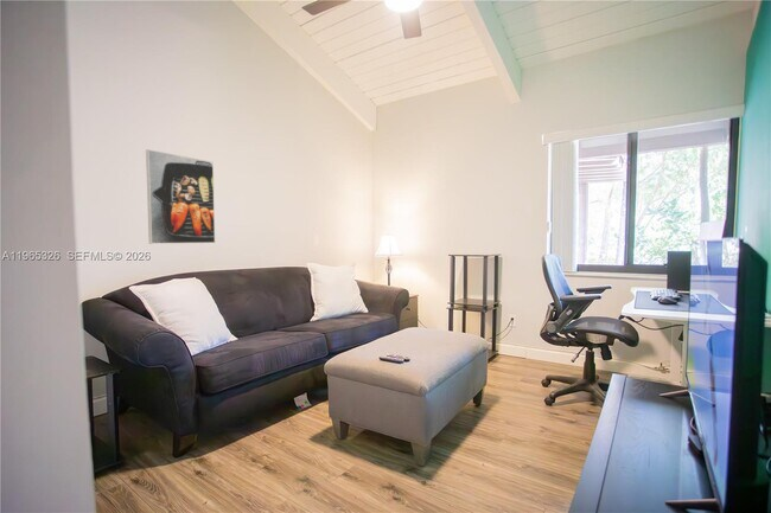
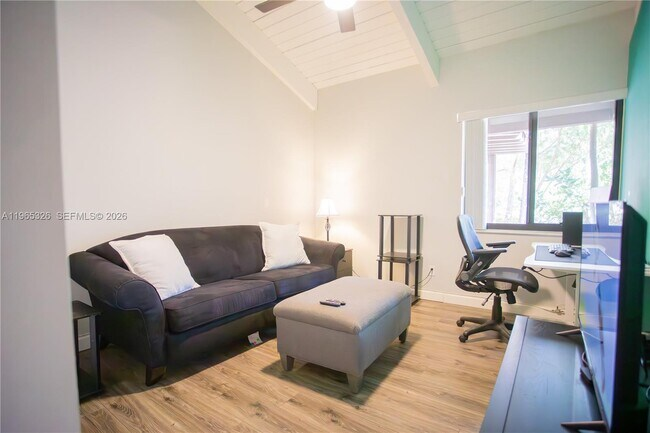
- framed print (183, 199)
